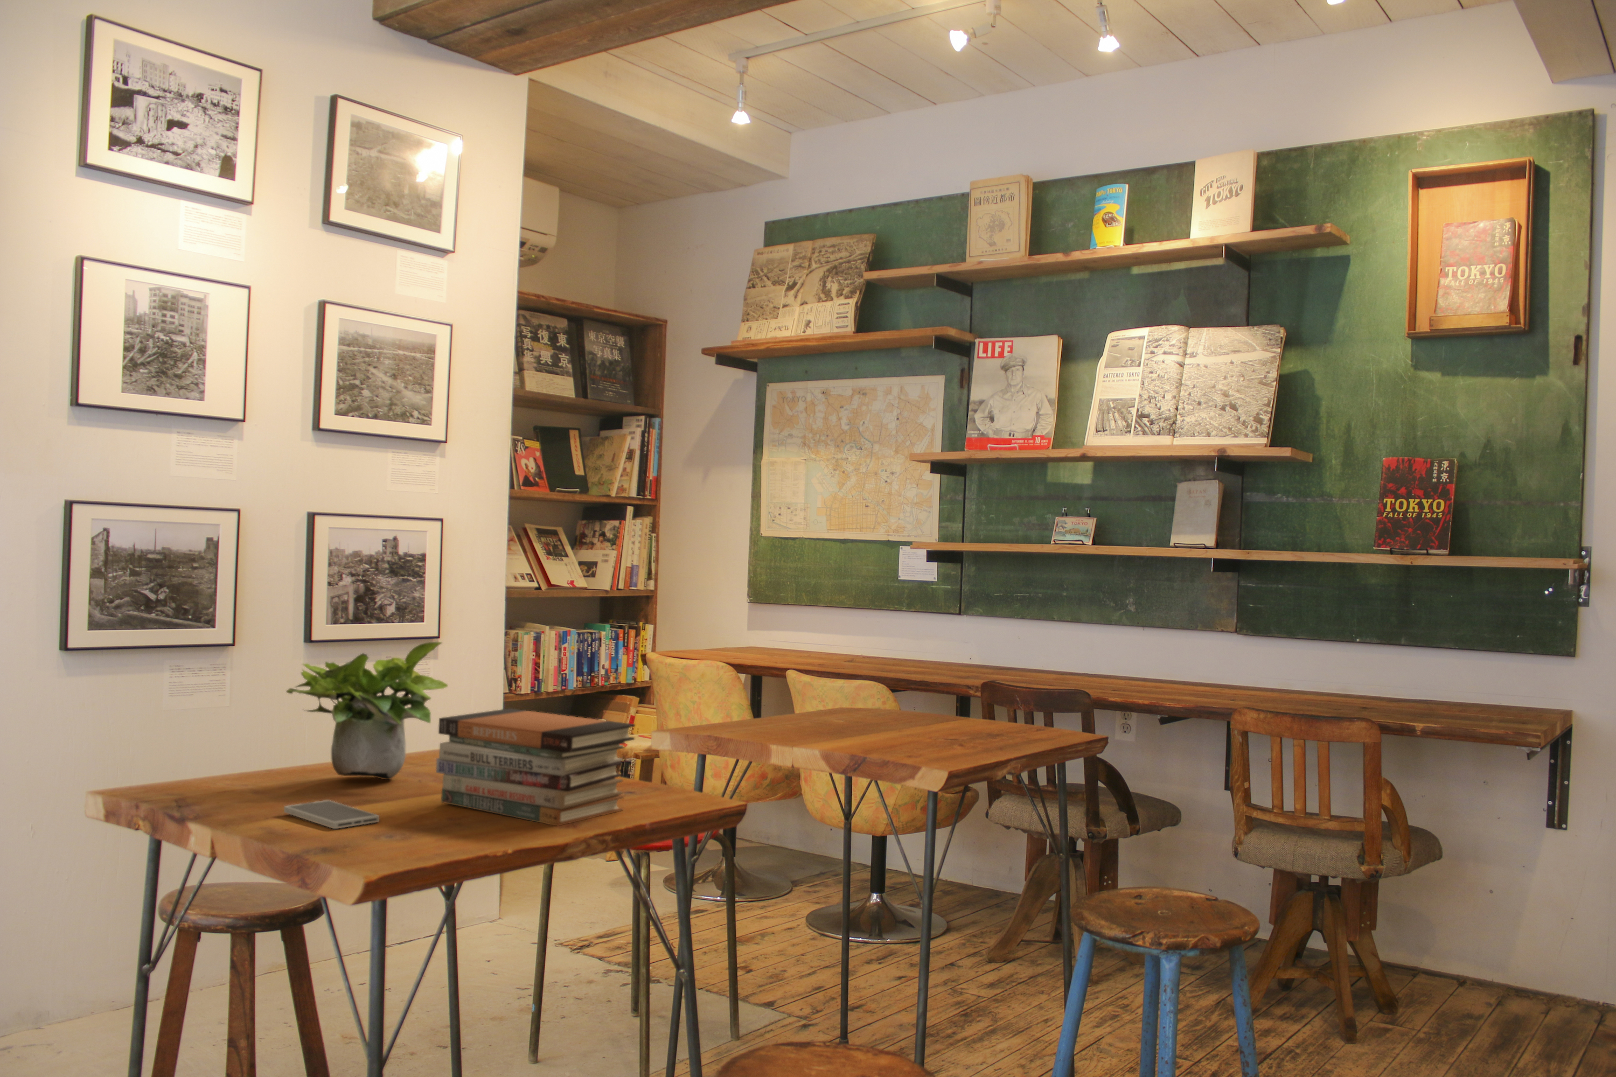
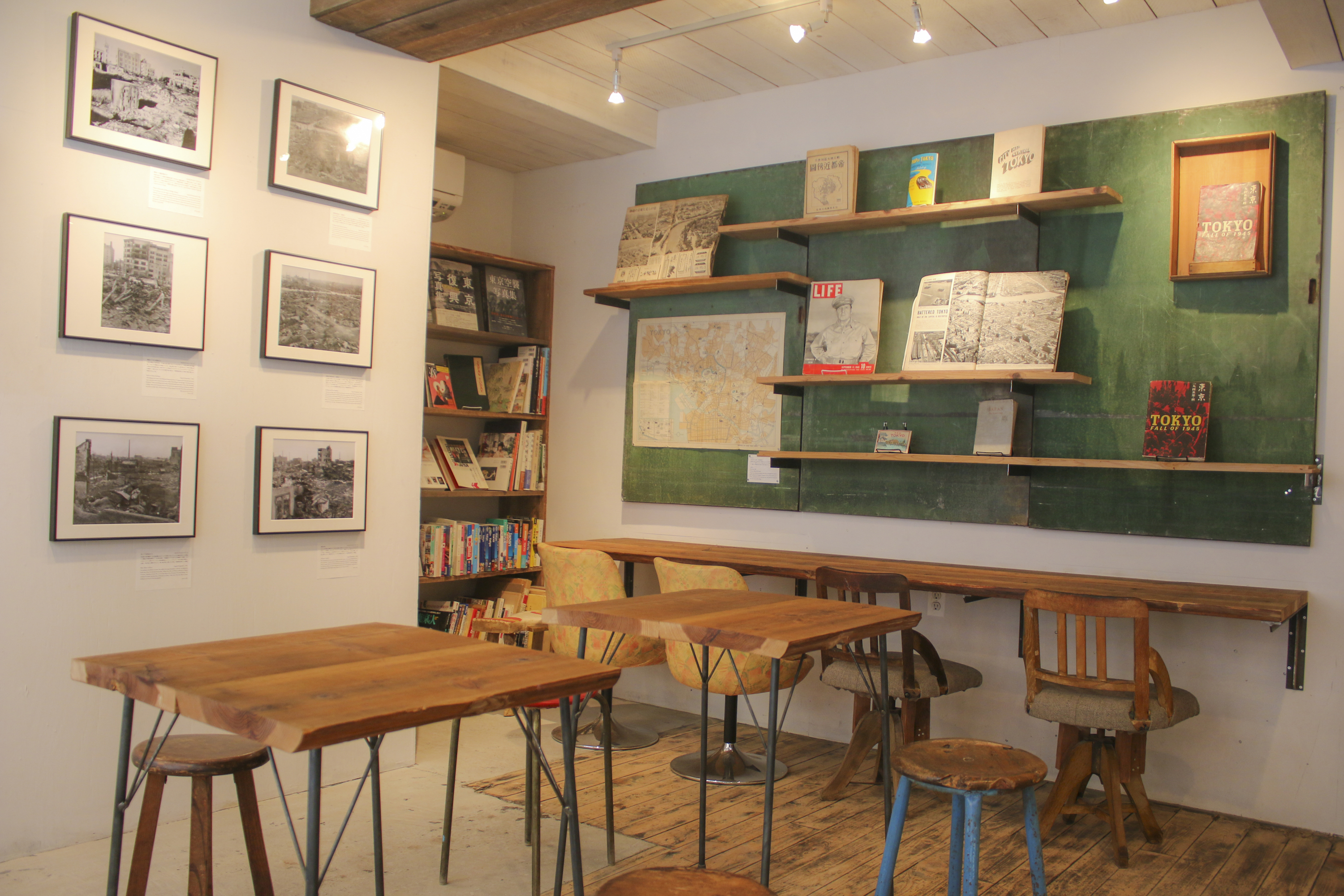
- potted plant (369, 712)
- book stack (534, 763)
- smartphone (331, 814)
